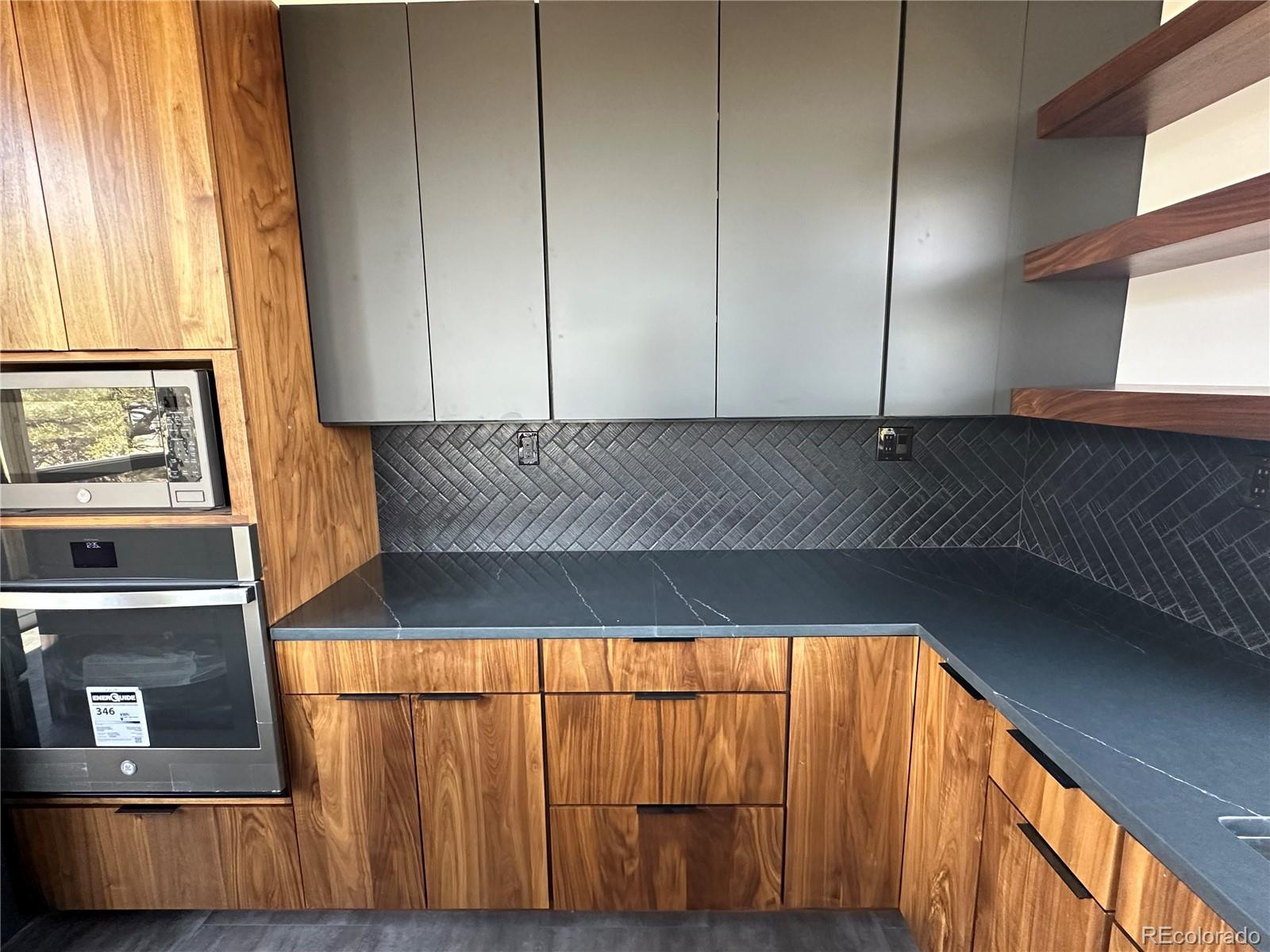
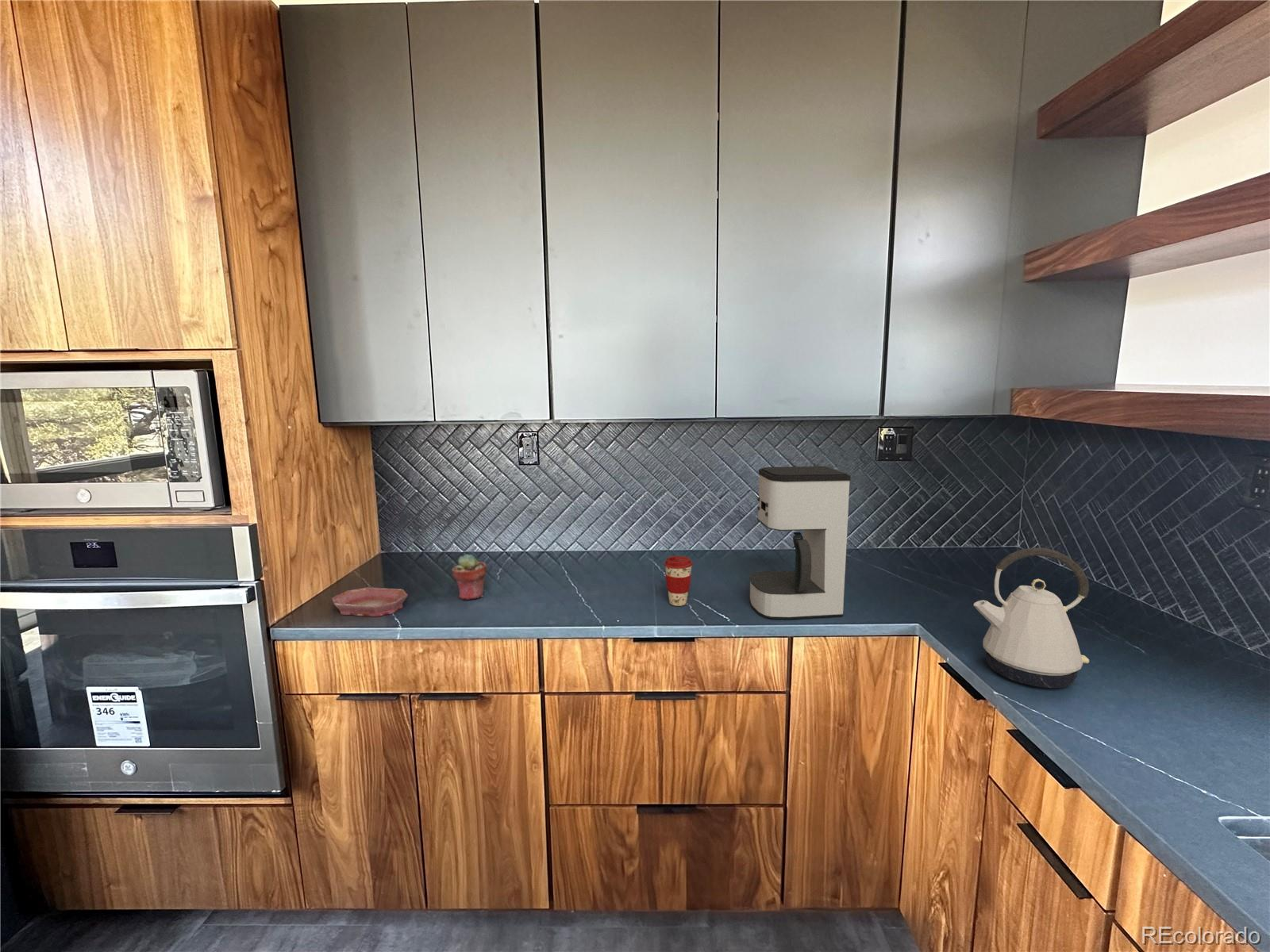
+ coffee maker (795, 540)
+ coffee cup (678, 581)
+ potted succulent (470, 575)
+ bowl (370, 601)
+ kettle (1031, 611)
